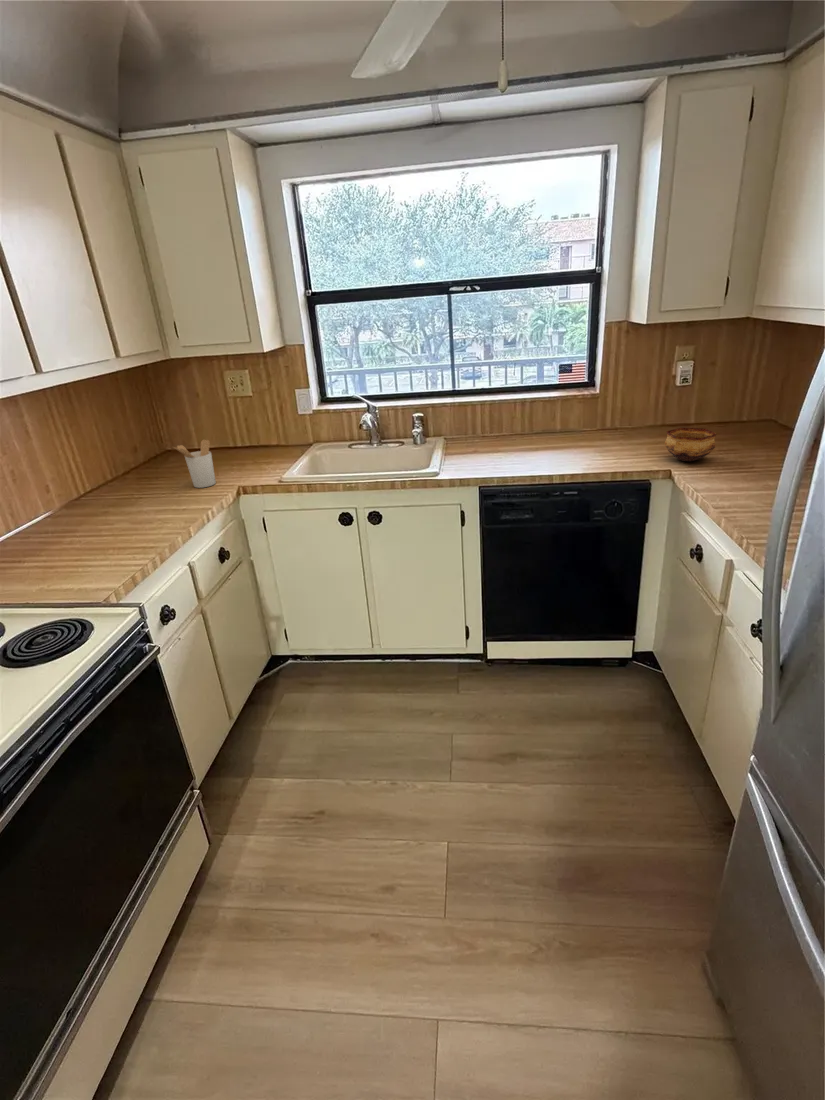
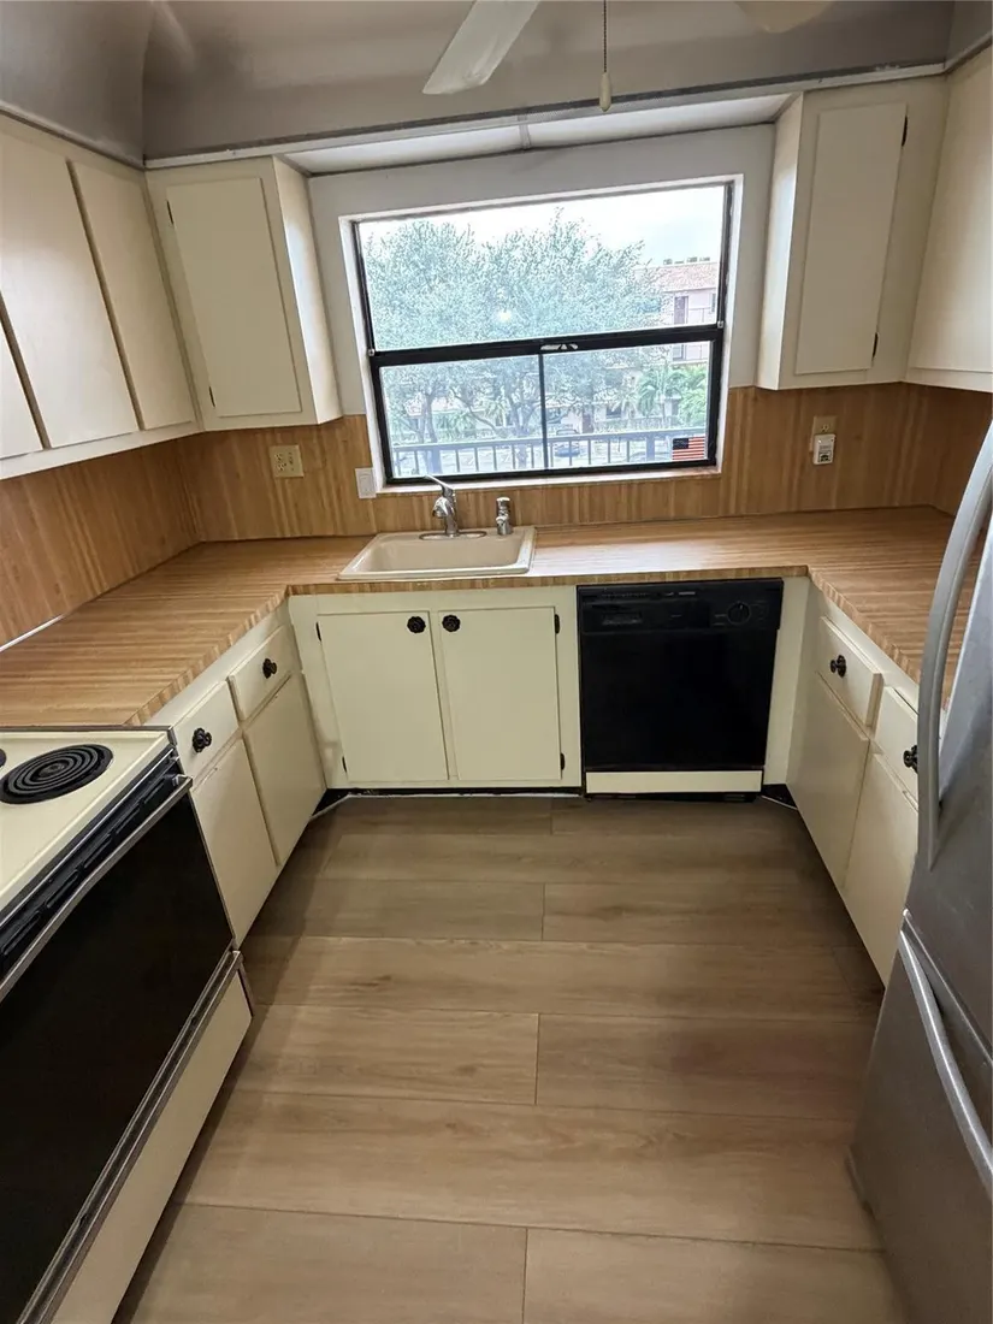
- utensil holder (194, 463)
- bowl (689, 446)
